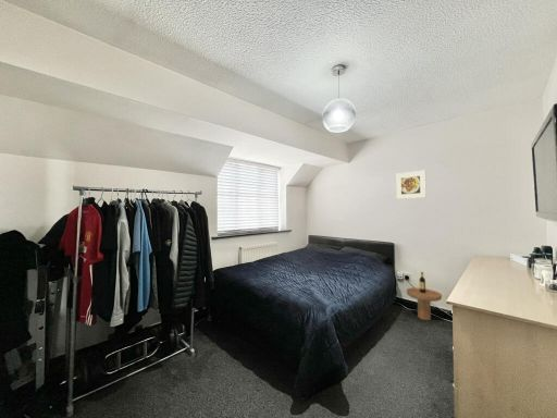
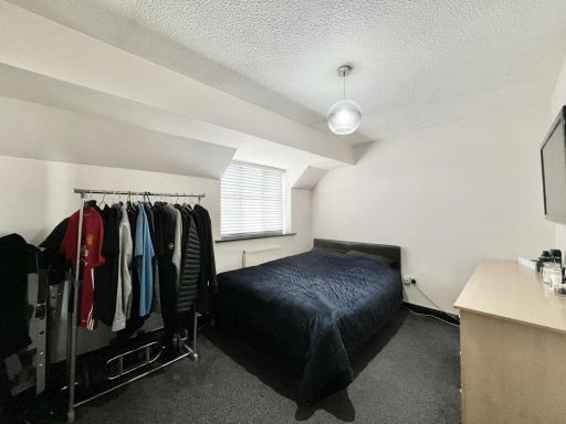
- side table (423, 294)
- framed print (410, 185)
